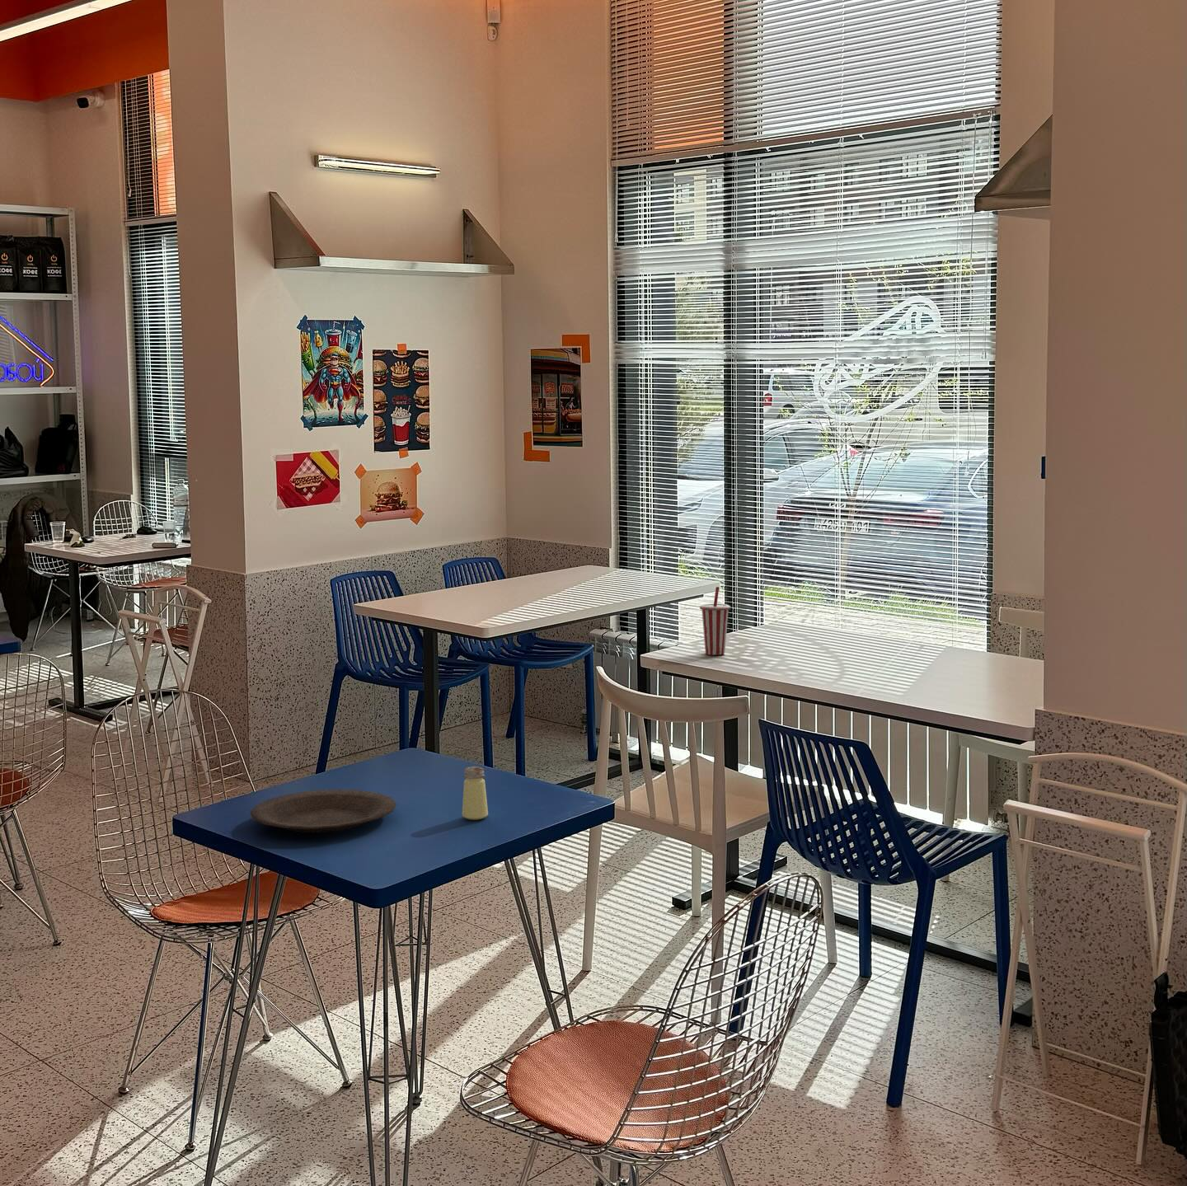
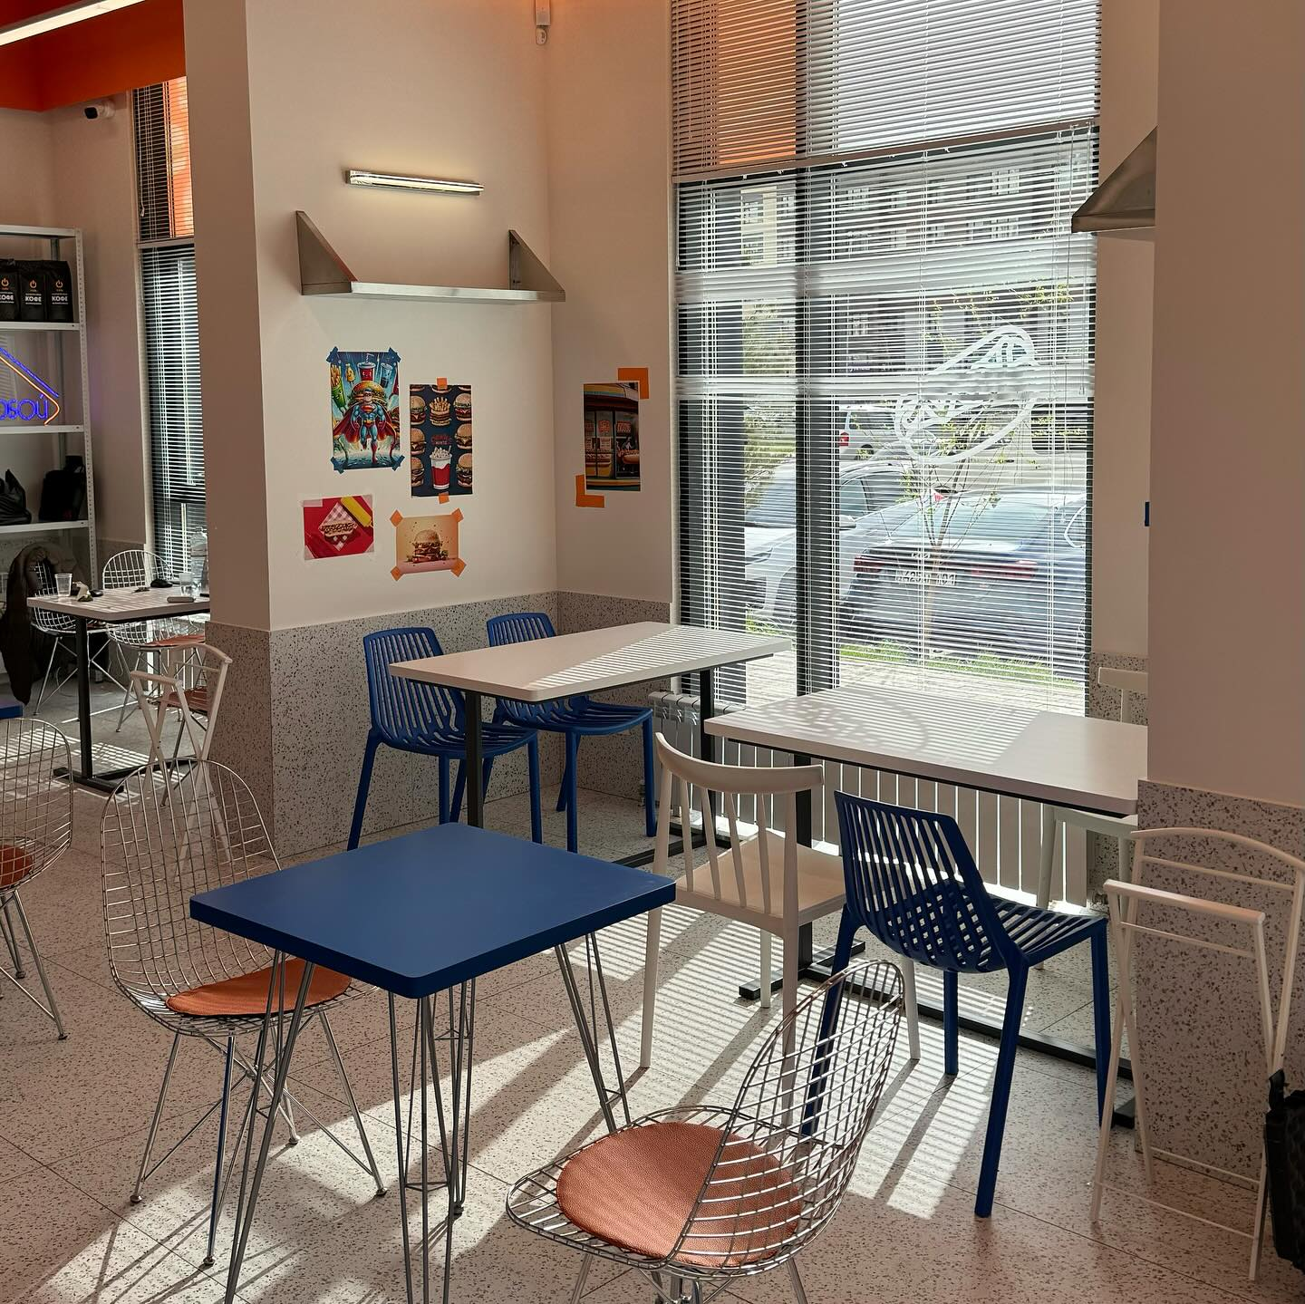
- saltshaker (473, 792)
- cup with straw (715, 620)
- plate (324, 813)
